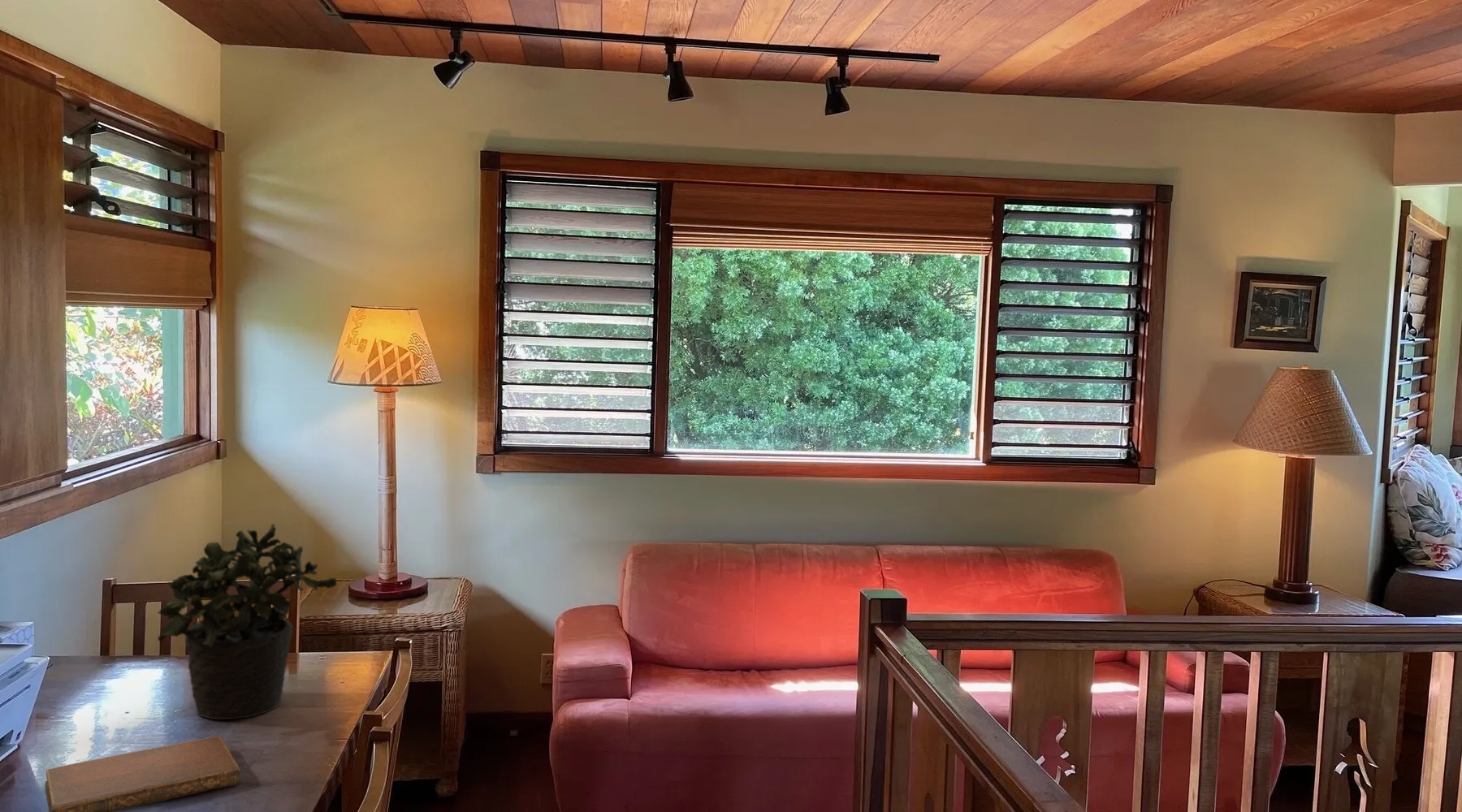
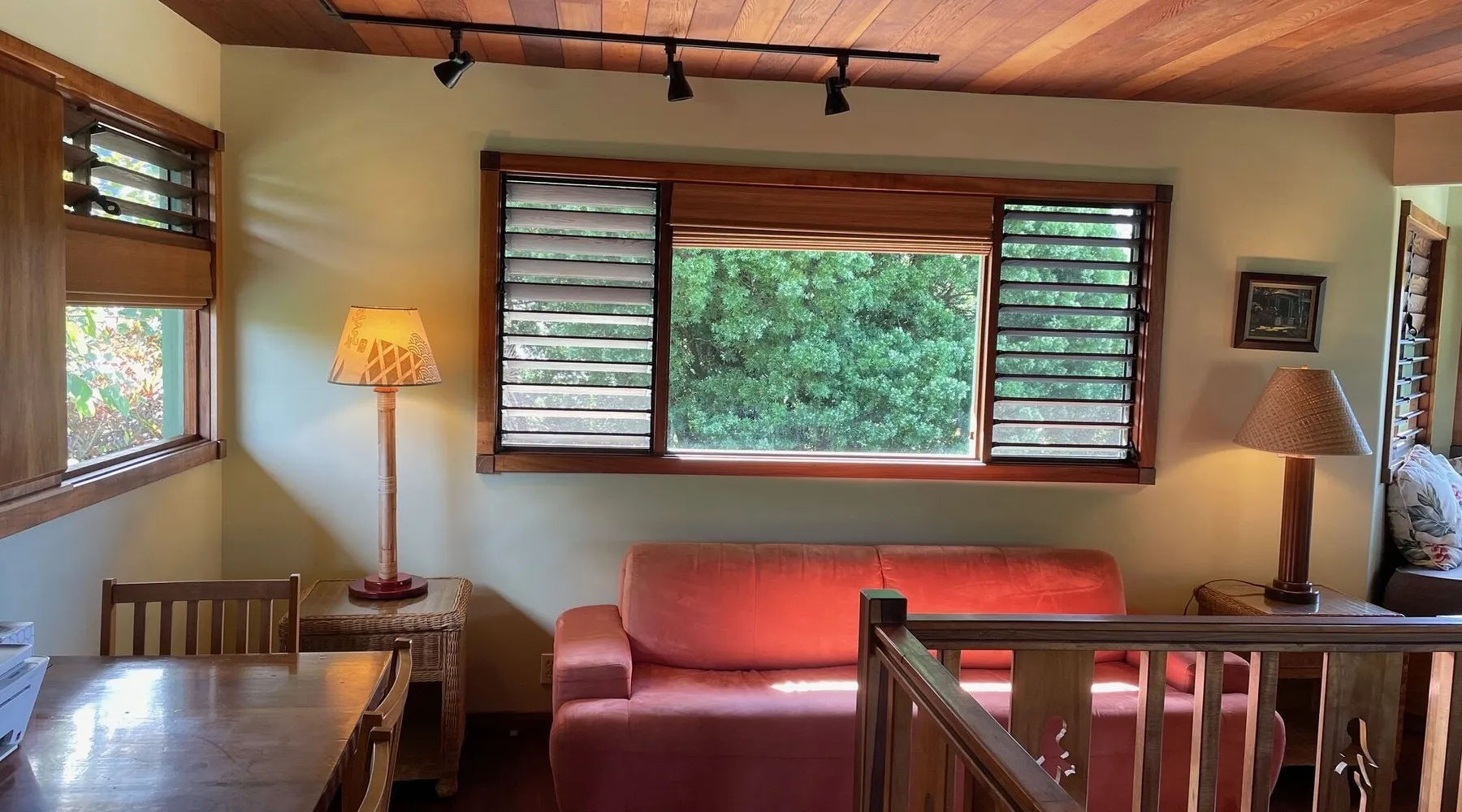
- potted plant (249, 615)
- notebook (143, 776)
